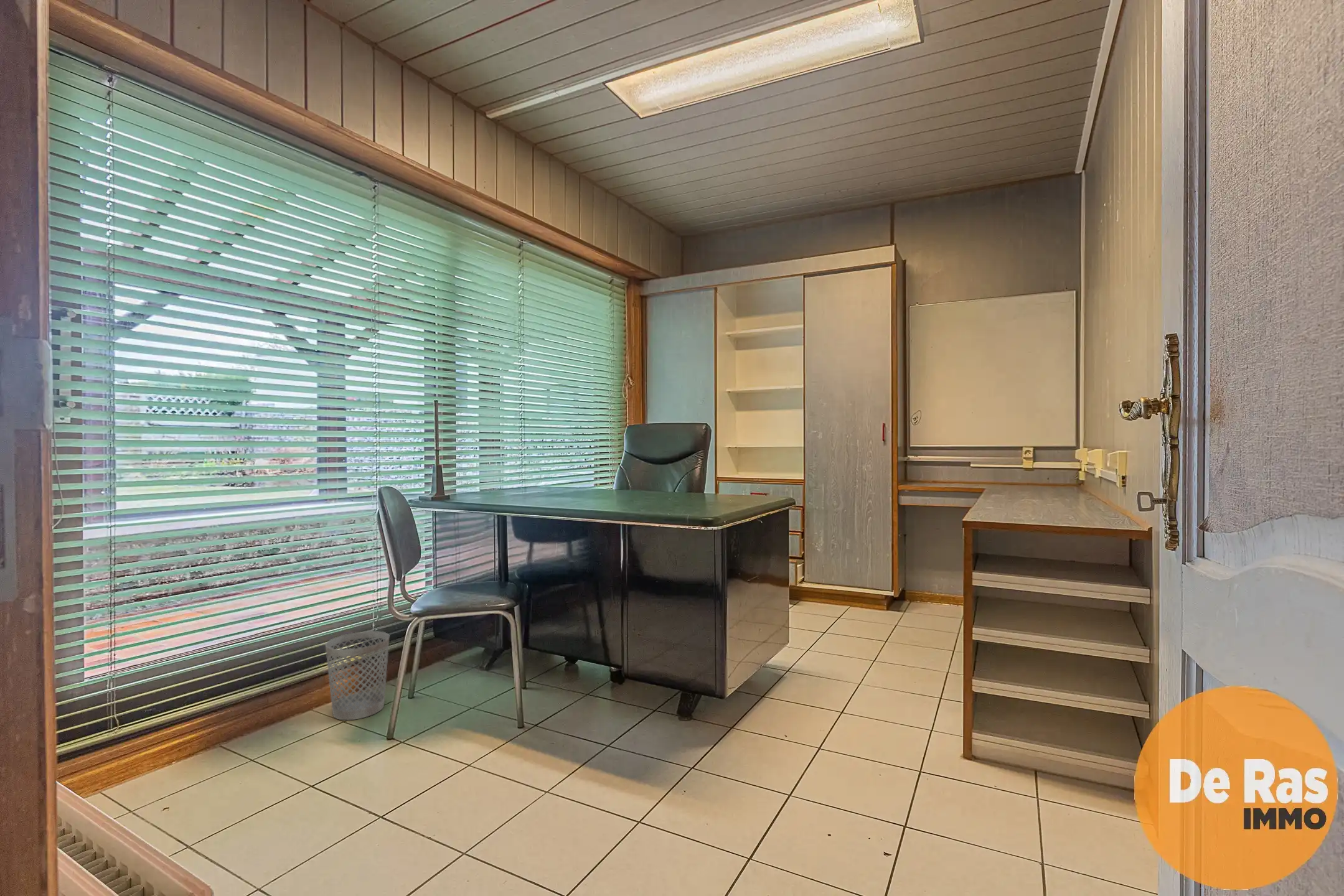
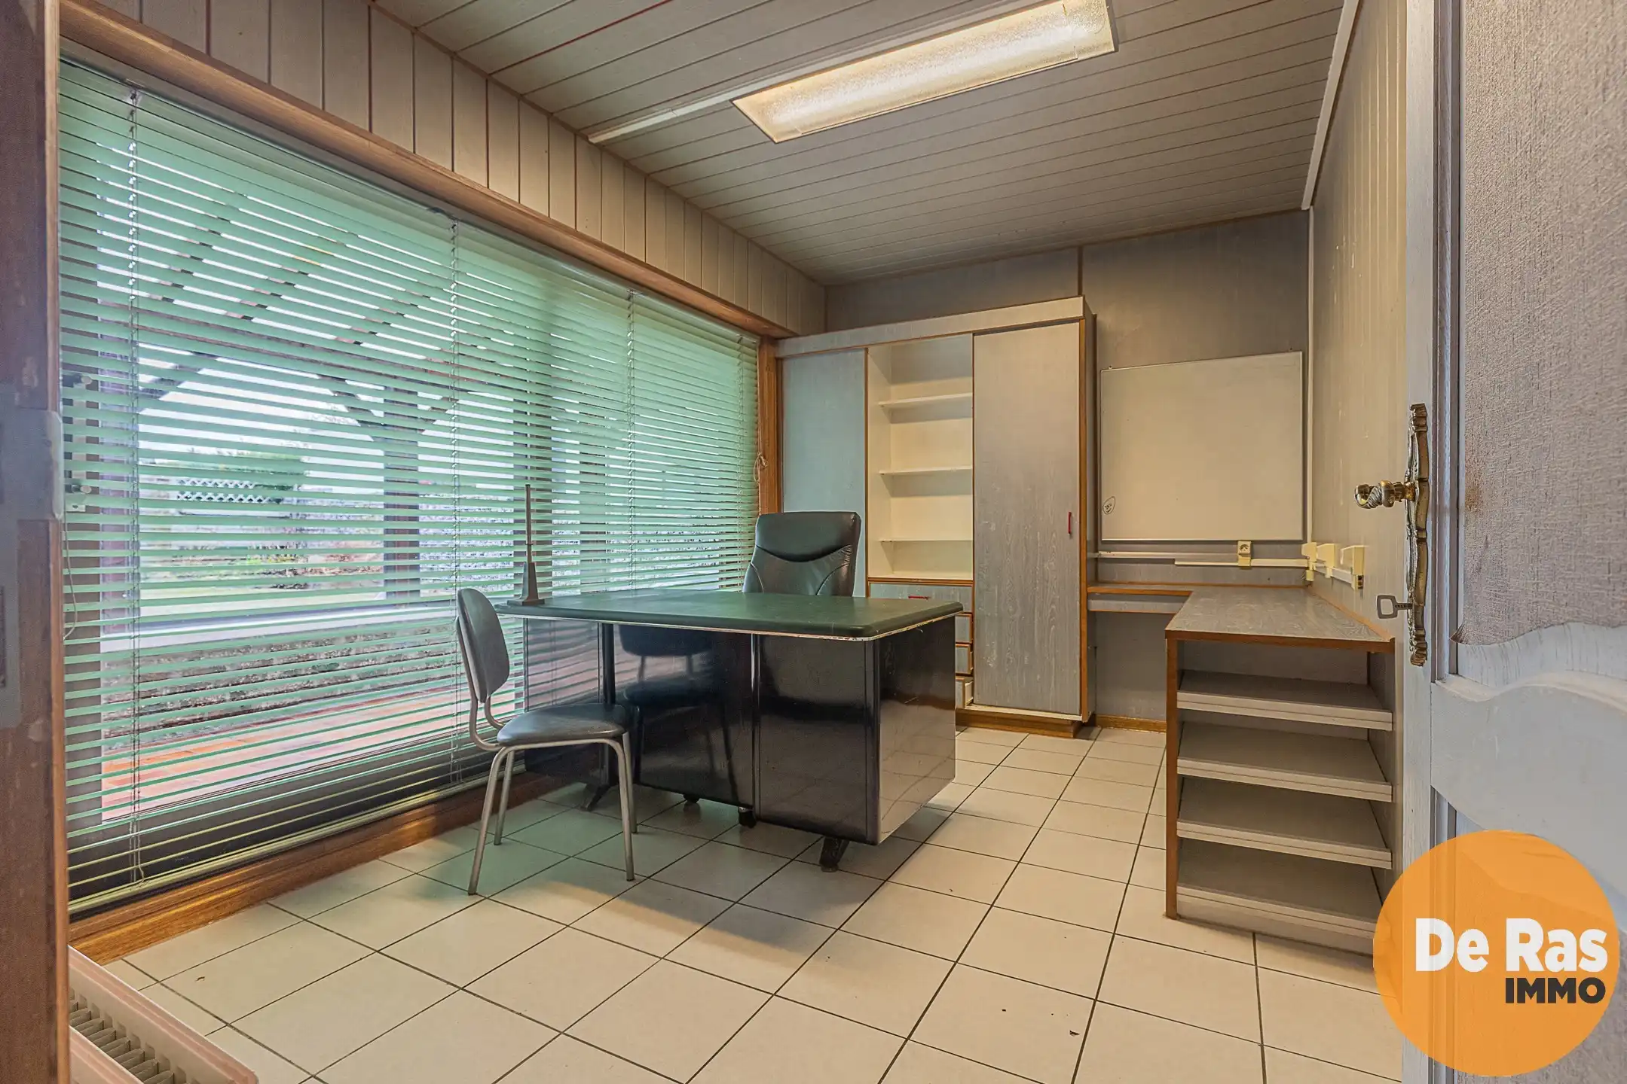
- wastebasket (358, 674)
